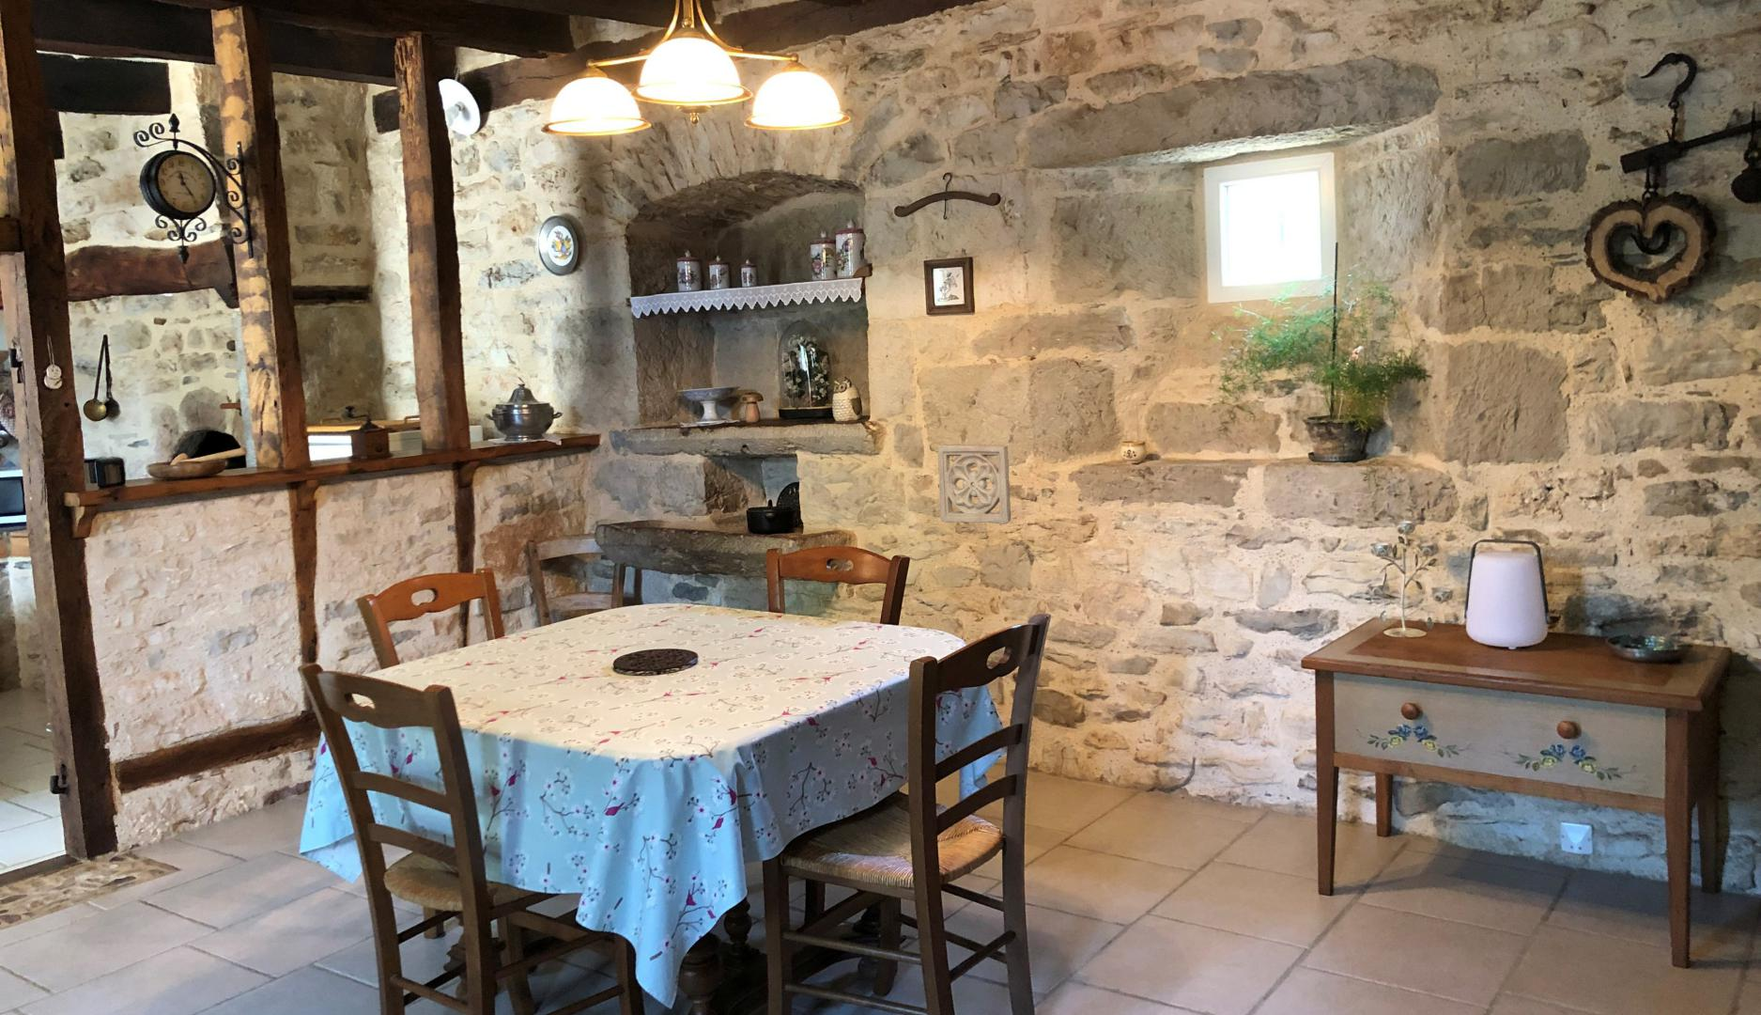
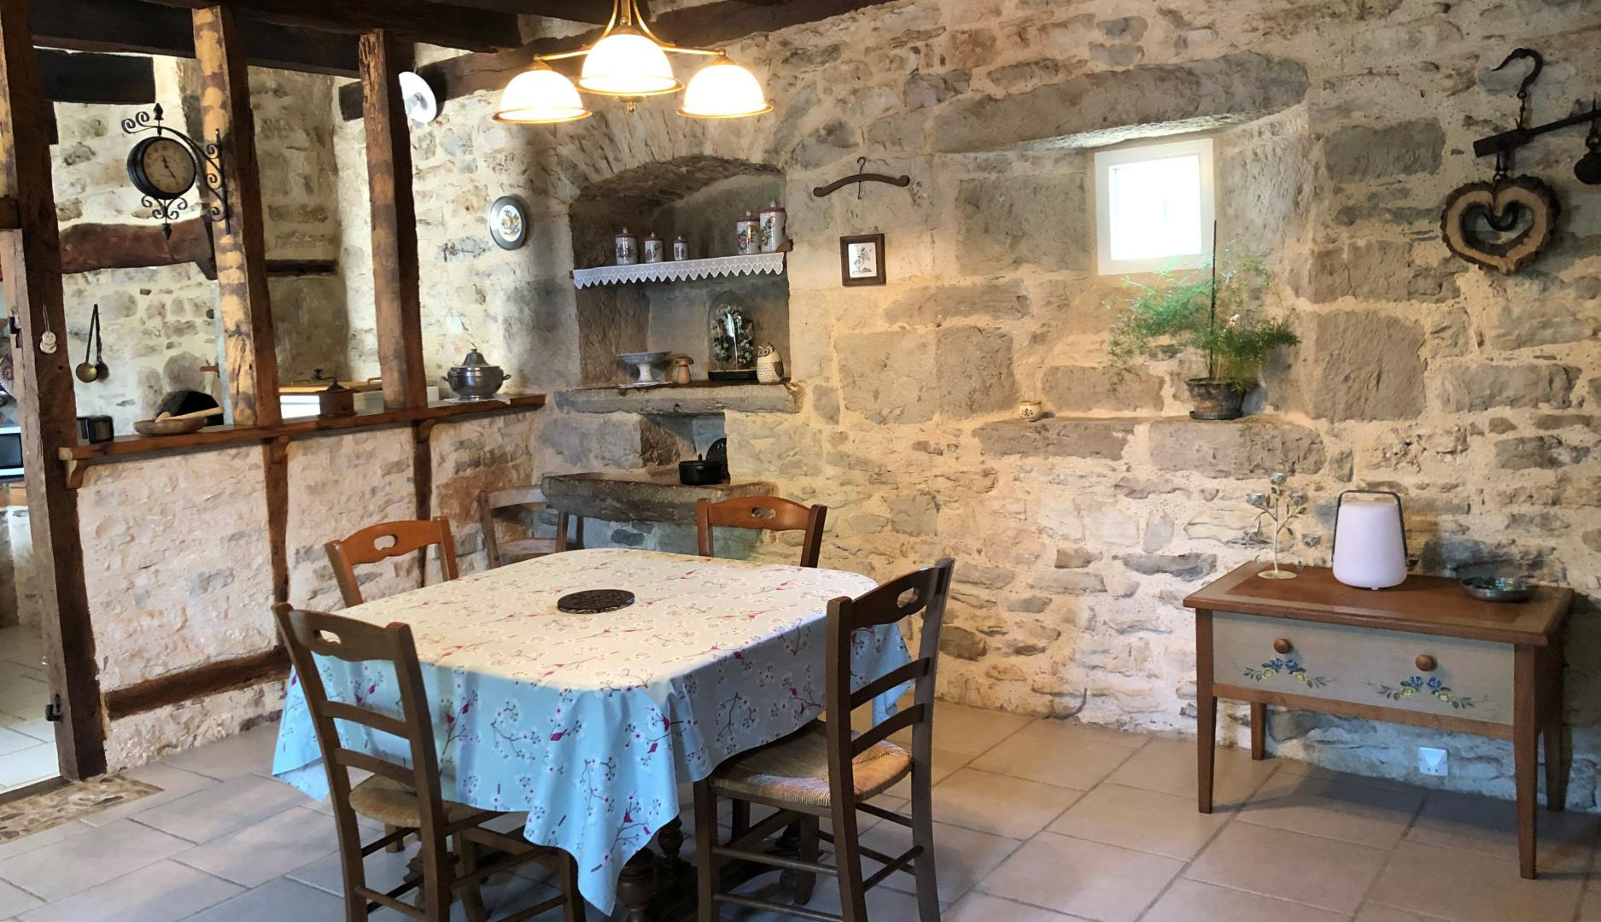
- wall ornament (974, 485)
